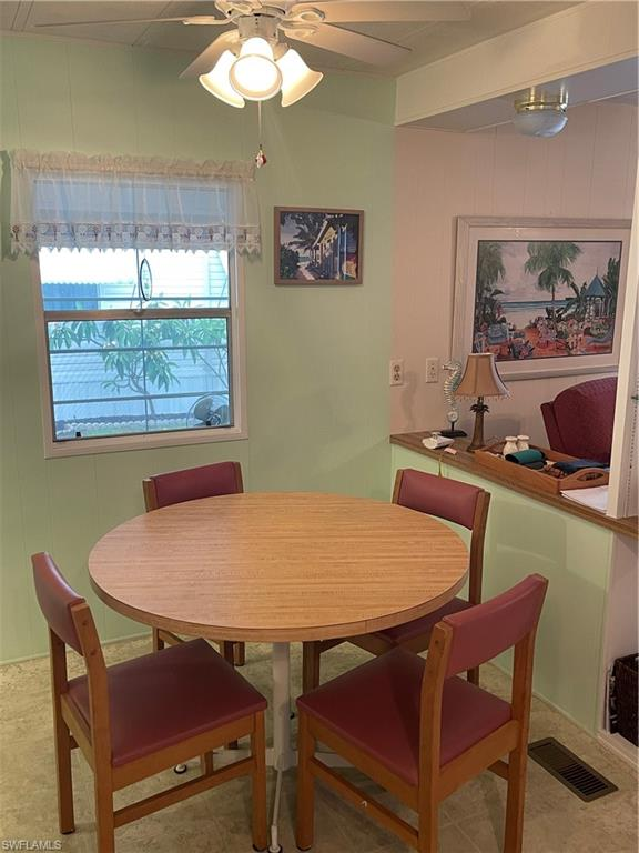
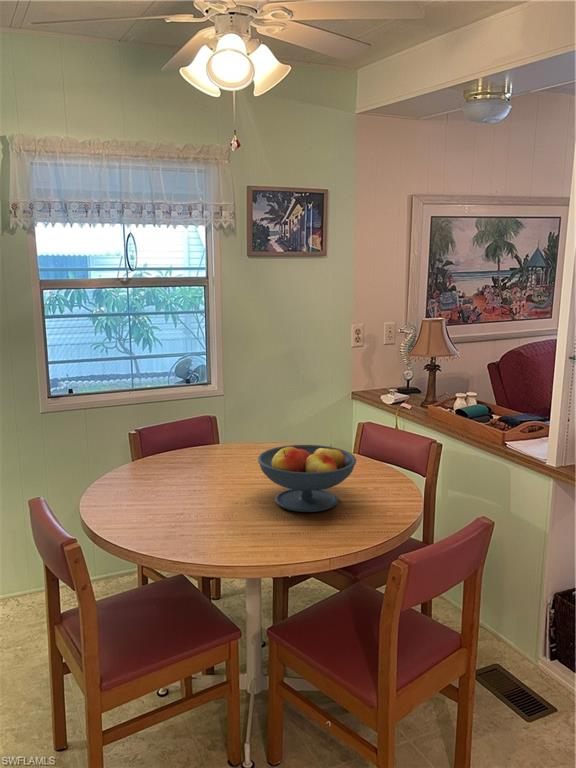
+ fruit bowl (306, 471)
